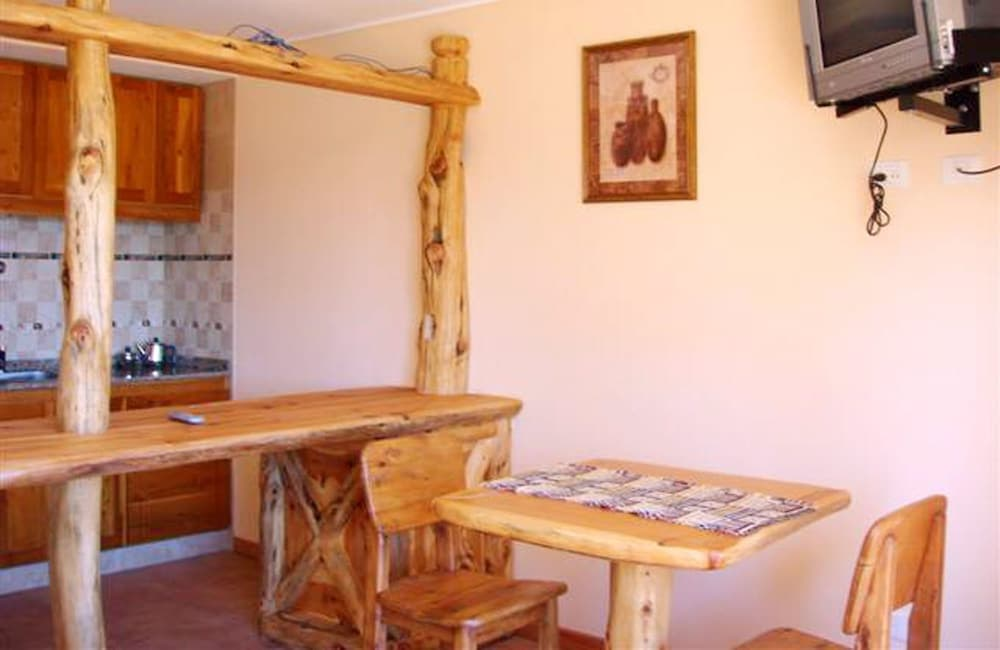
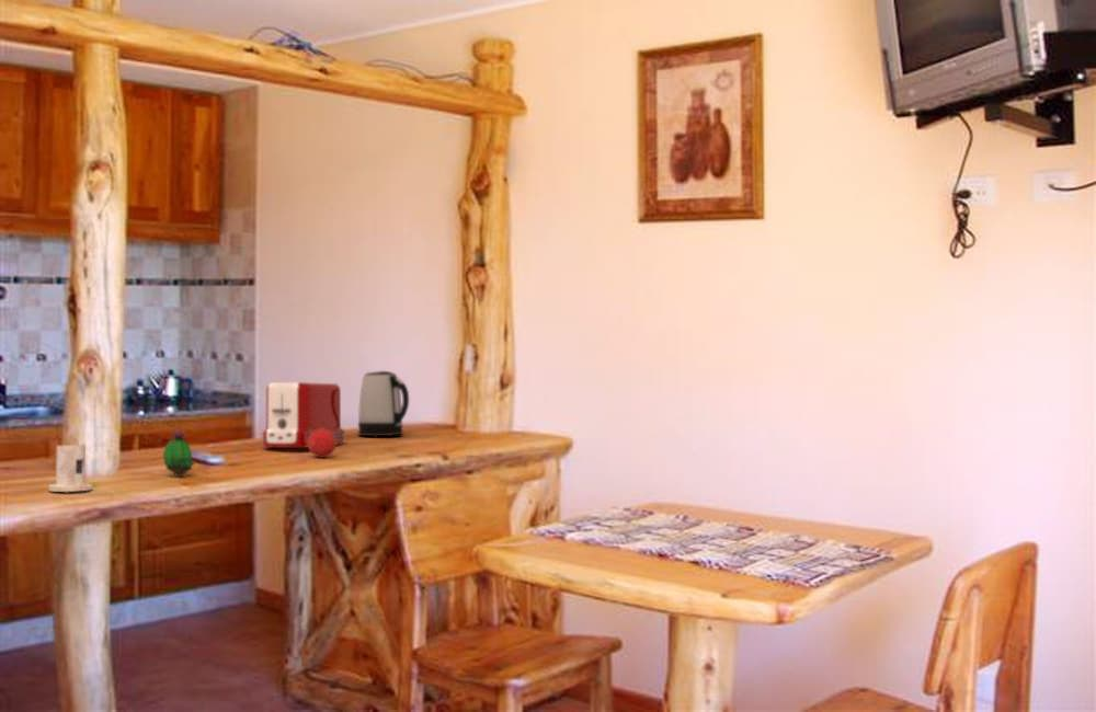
+ toaster (304, 414)
+ candle (70, 464)
+ fruit (321, 443)
+ flowering cactus (178, 452)
+ kettle (385, 403)
